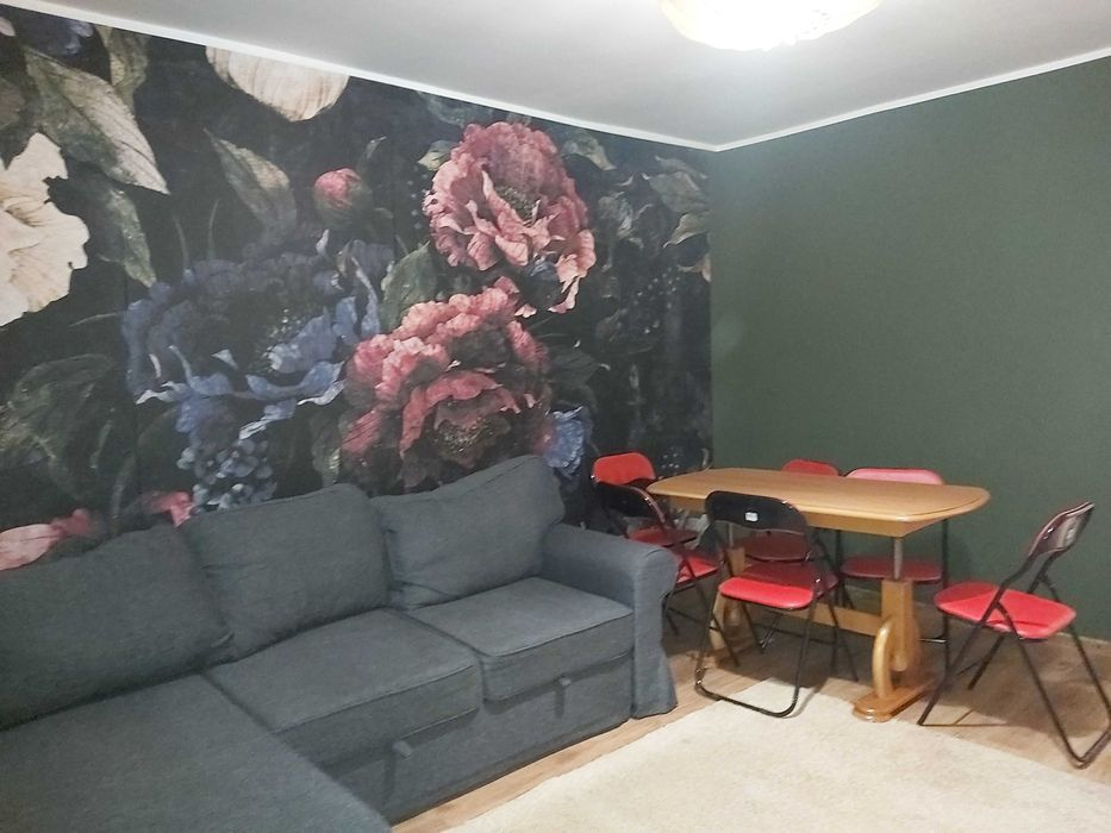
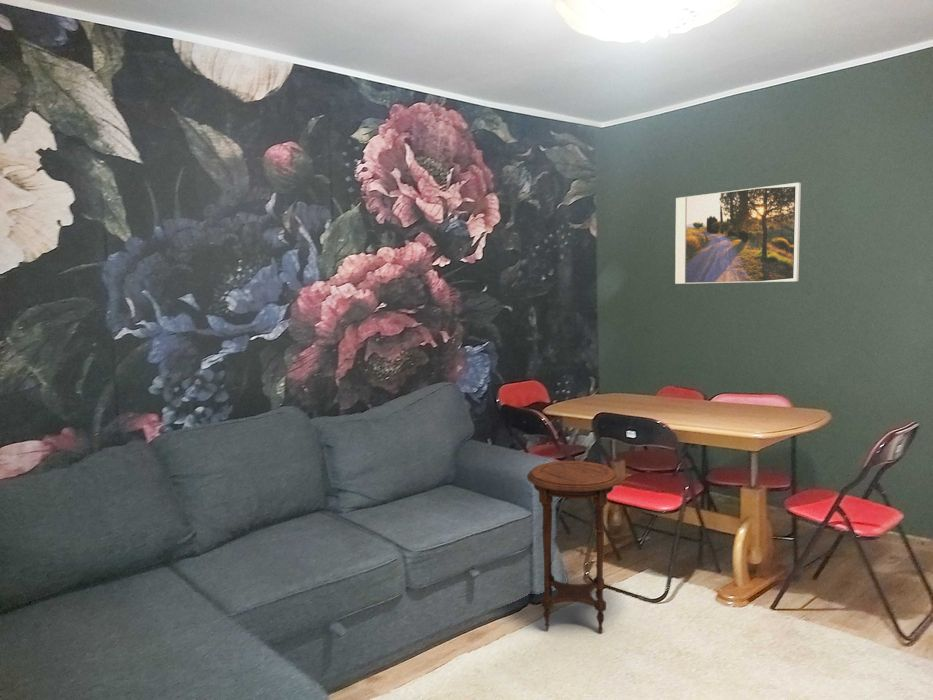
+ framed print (733, 237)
+ side table (550, 545)
